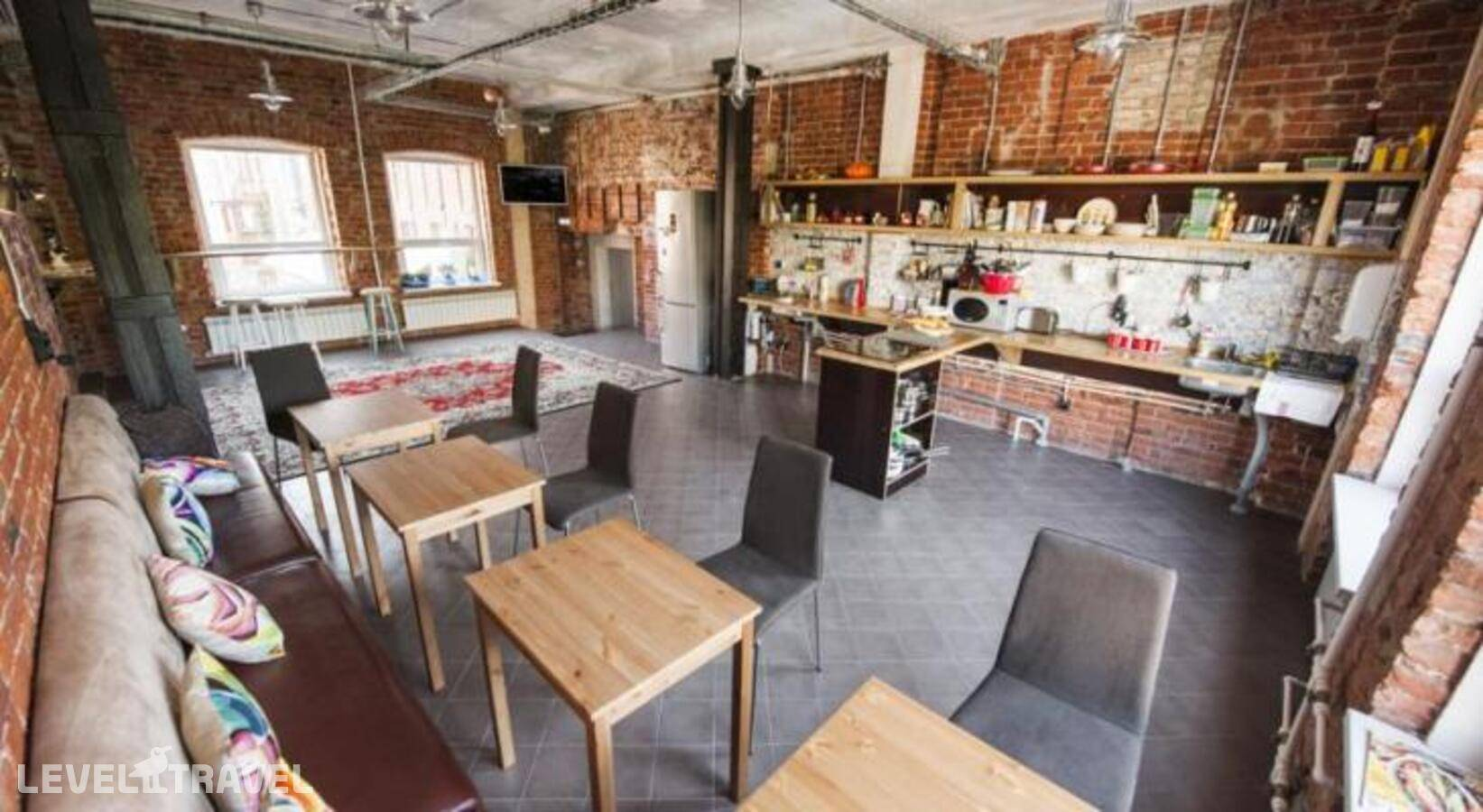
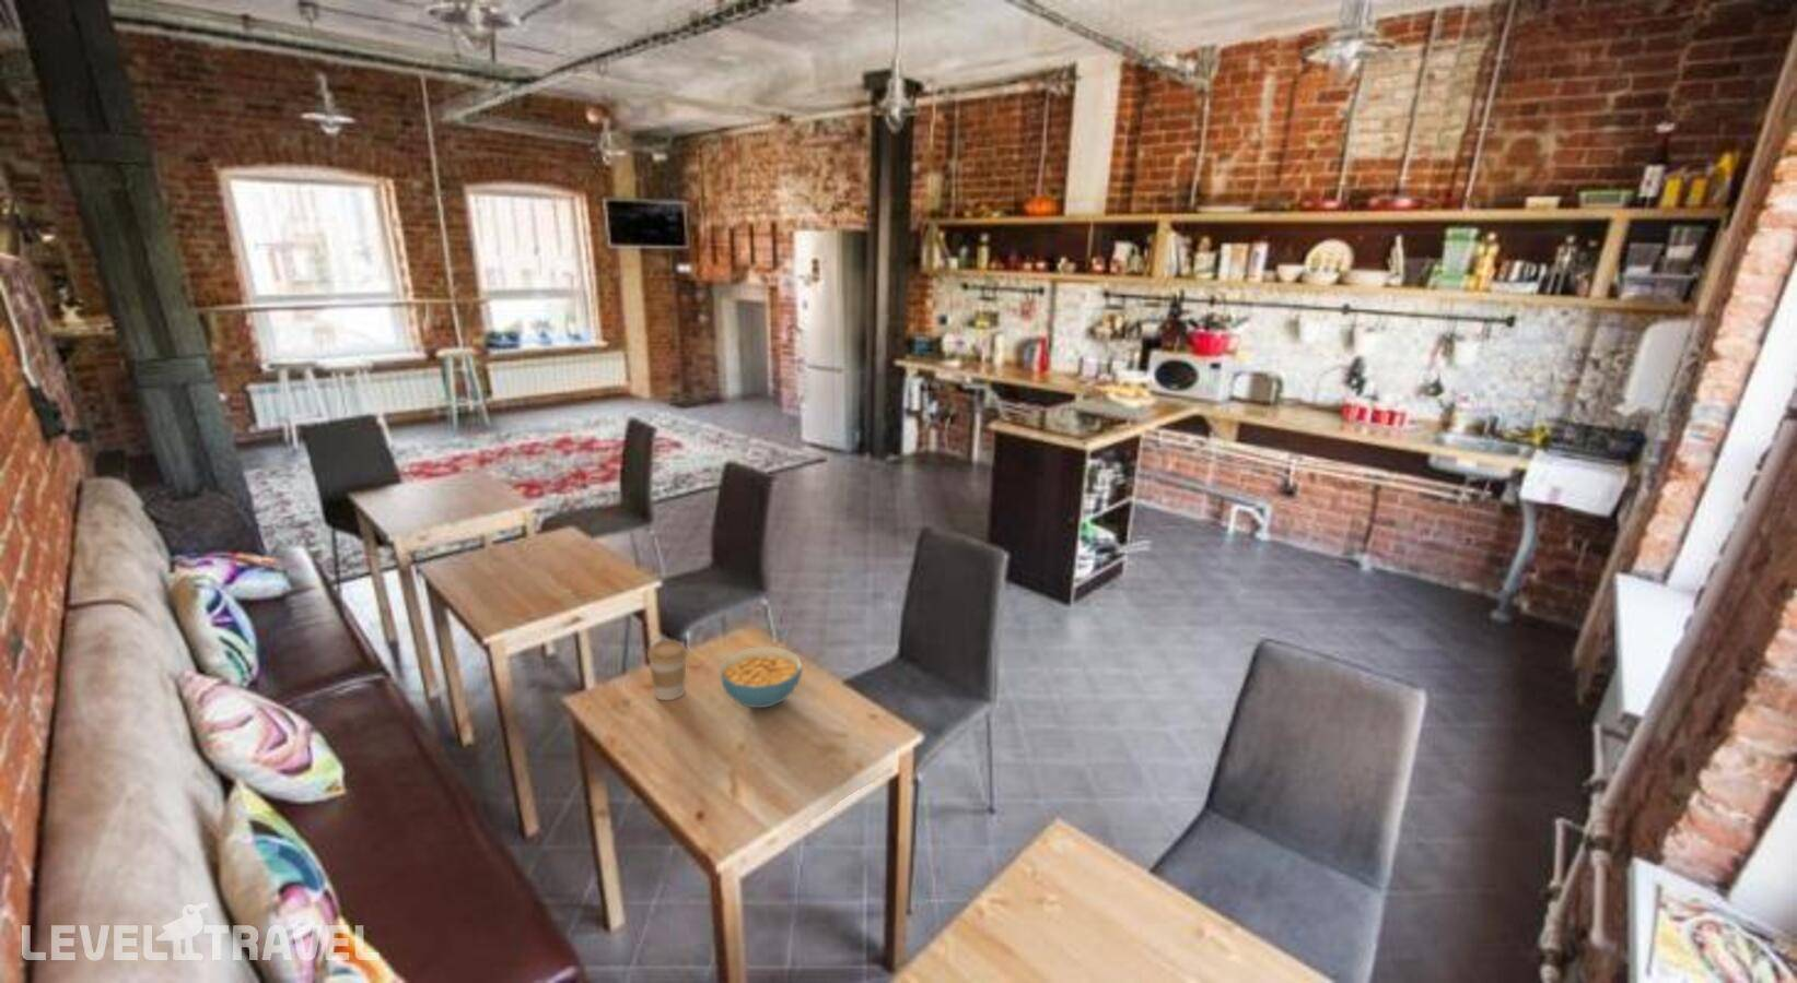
+ cereal bowl (761, 683)
+ coffee cup (668, 668)
